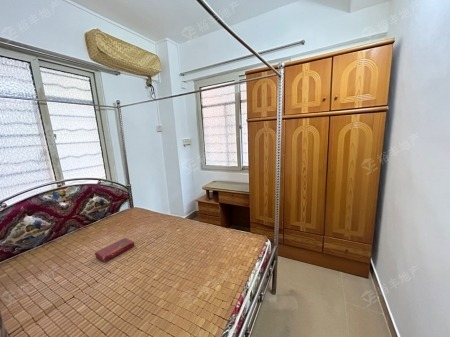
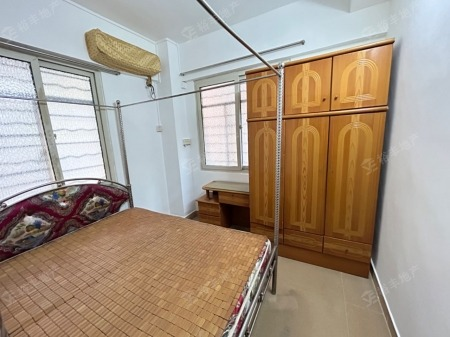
- book (115, 249)
